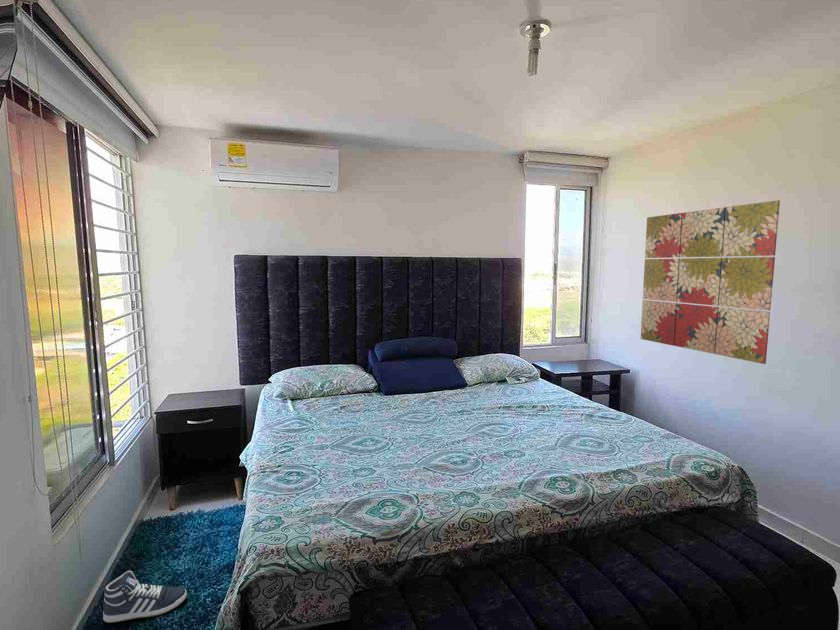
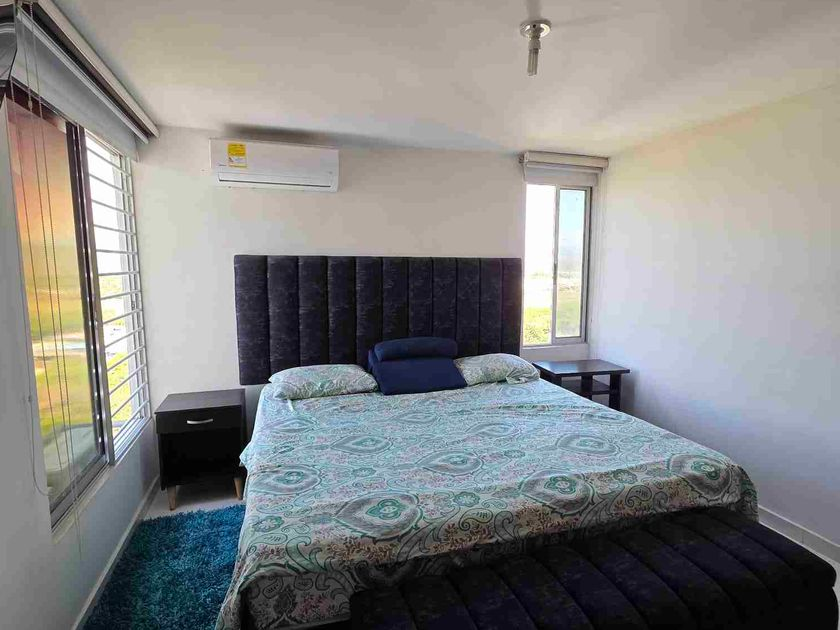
- sneaker (144, 591)
- wall art (698, 281)
